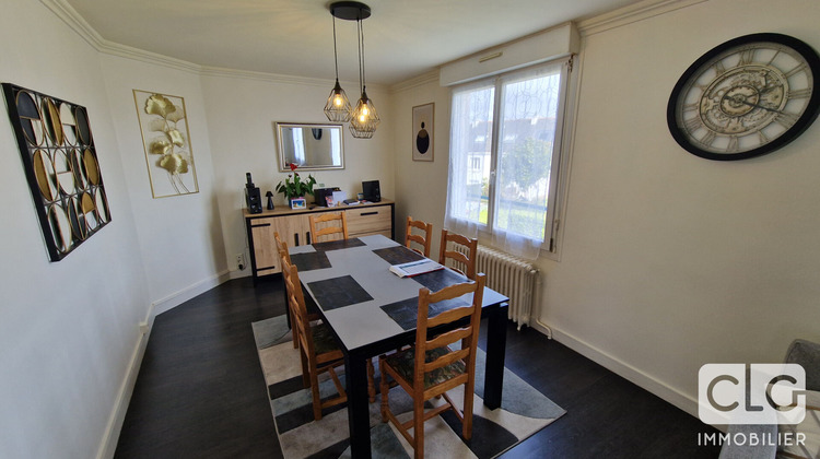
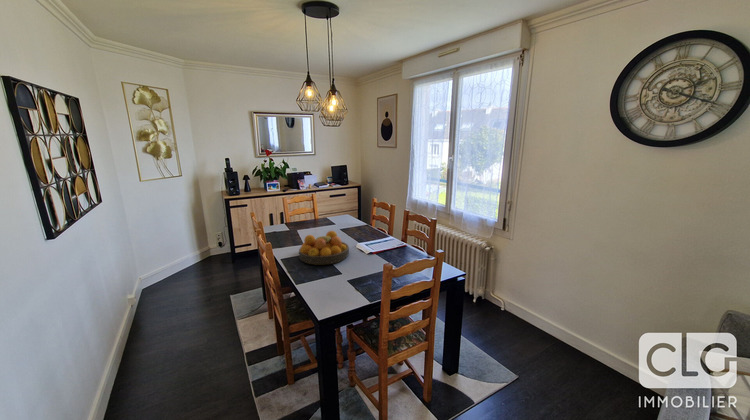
+ fruit bowl (323, 244)
